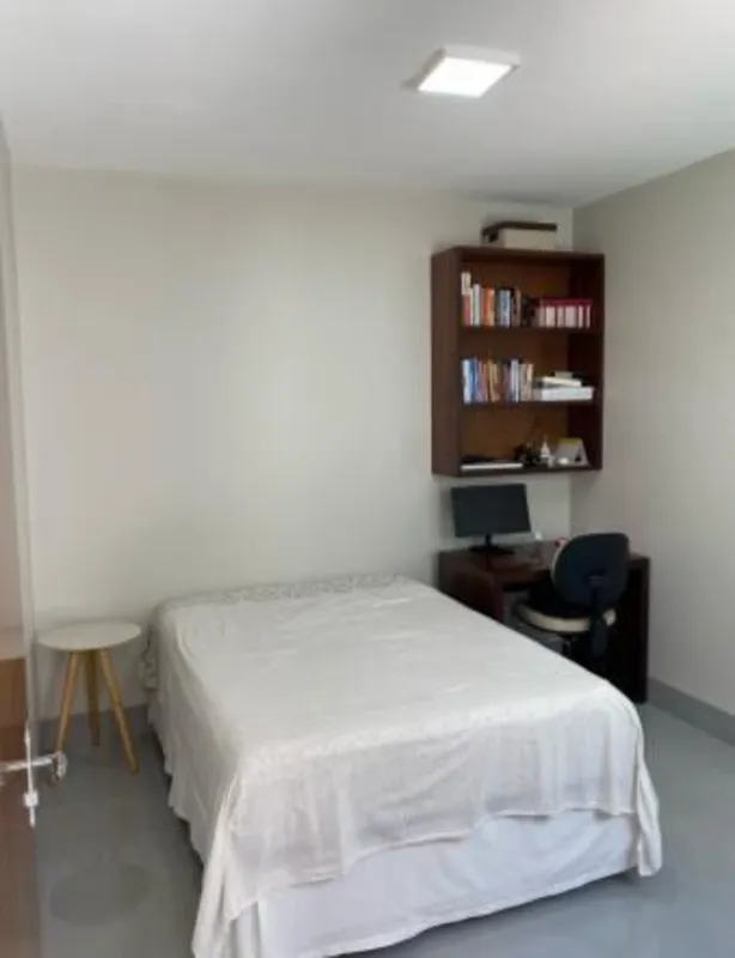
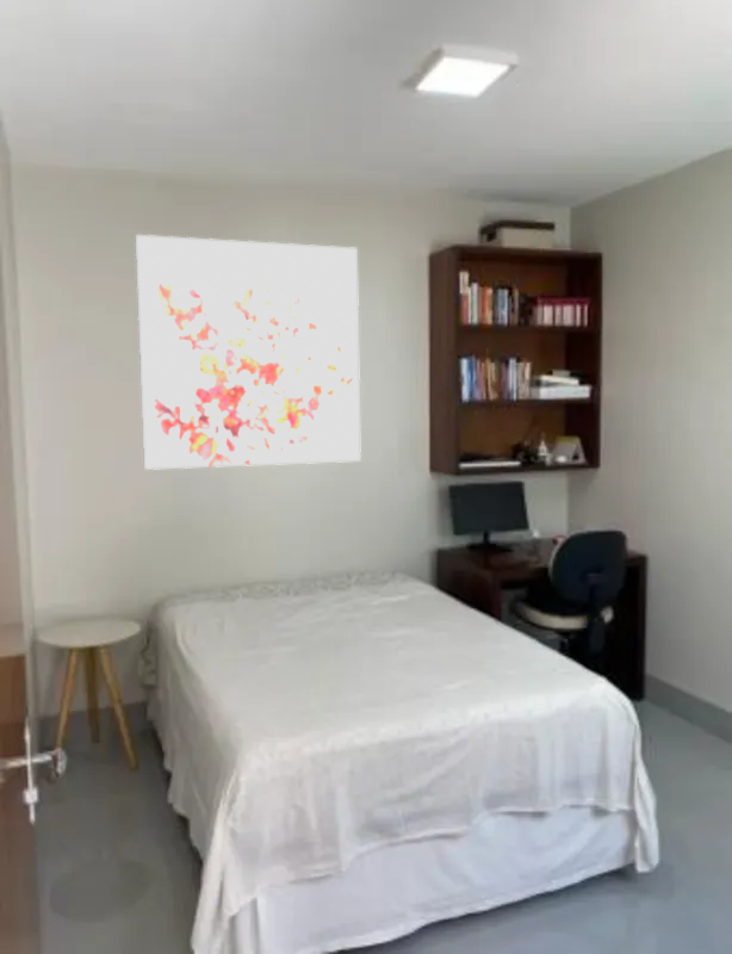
+ wall art (254, 354)
